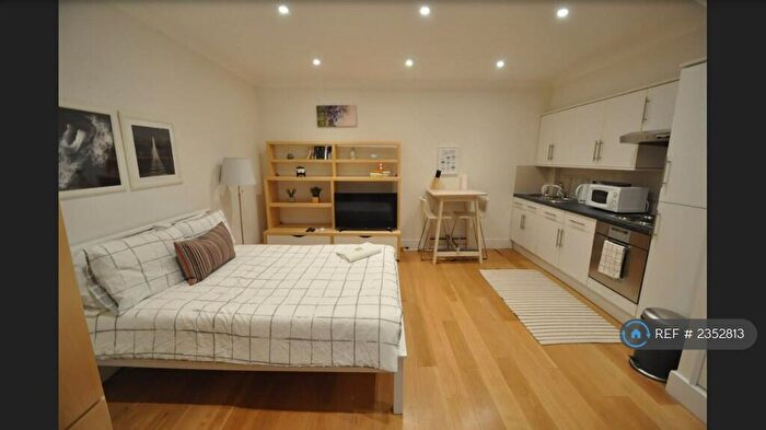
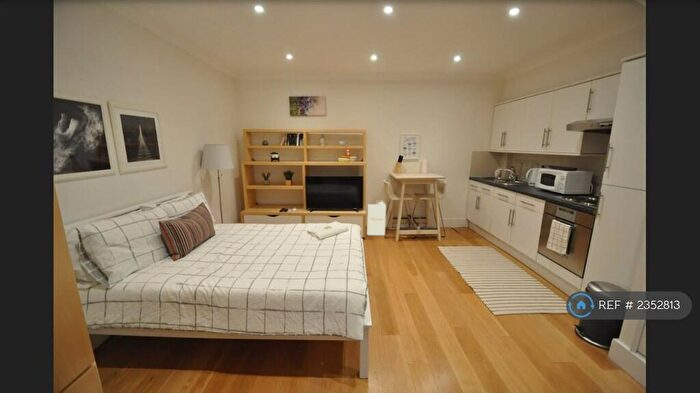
+ air purifier (374, 217)
